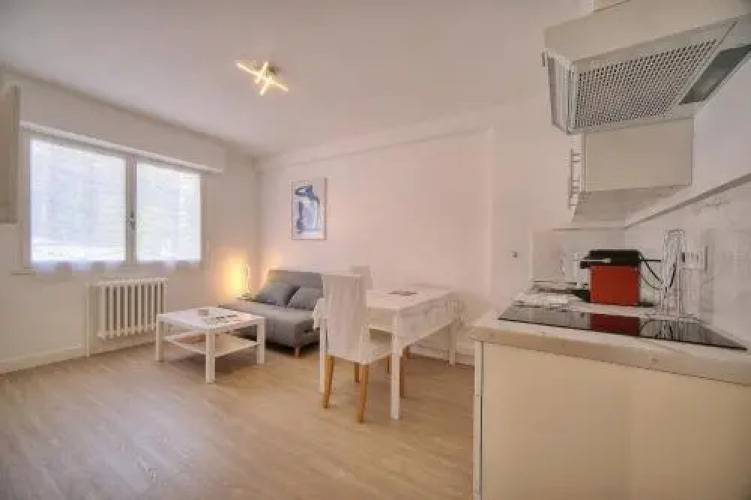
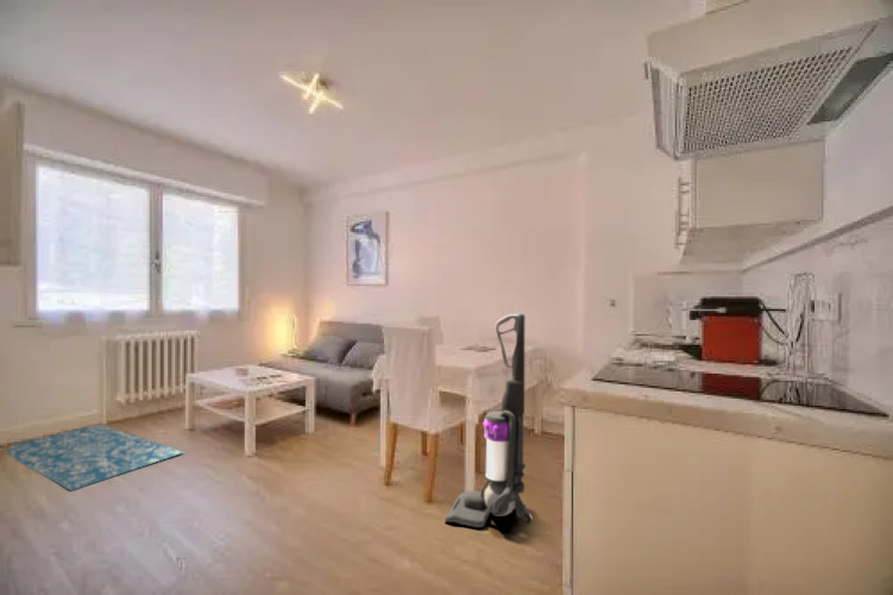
+ vacuum cleaner (491, 414)
+ rug (88, 450)
